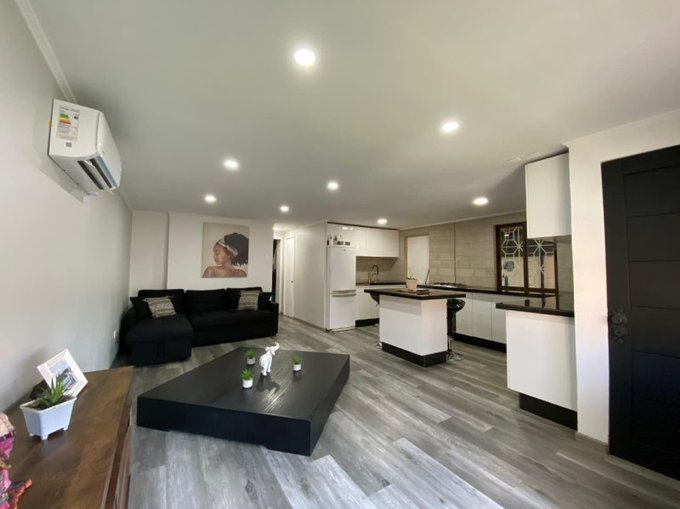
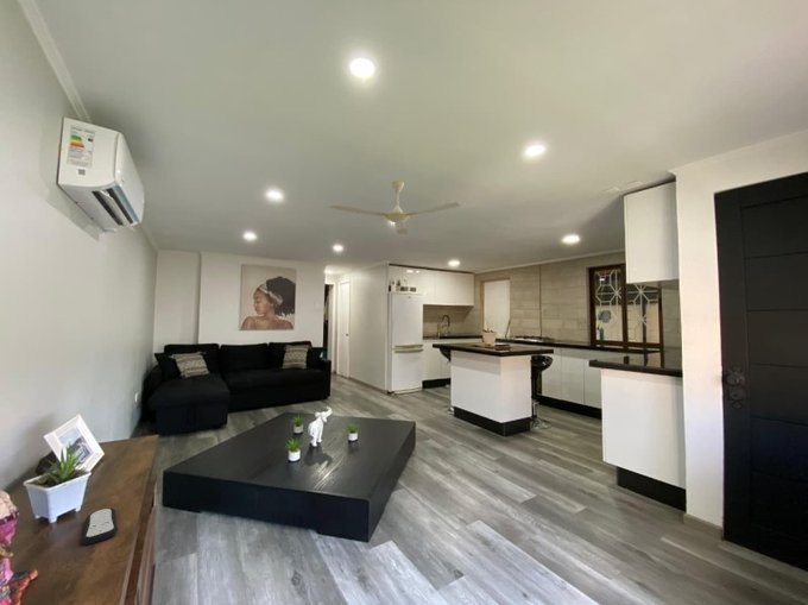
+ ceiling fan (394, 207)
+ remote control (100, 524)
